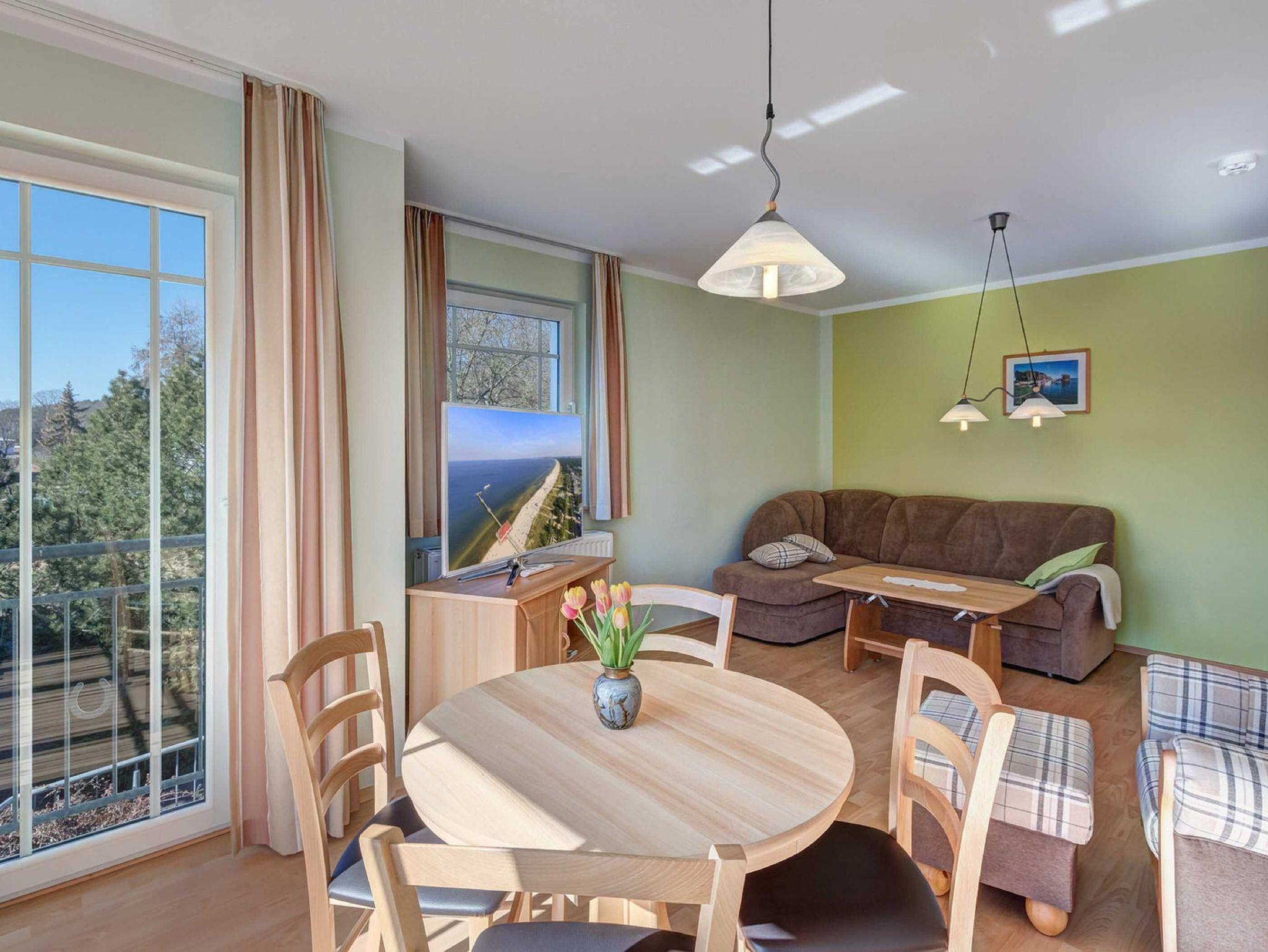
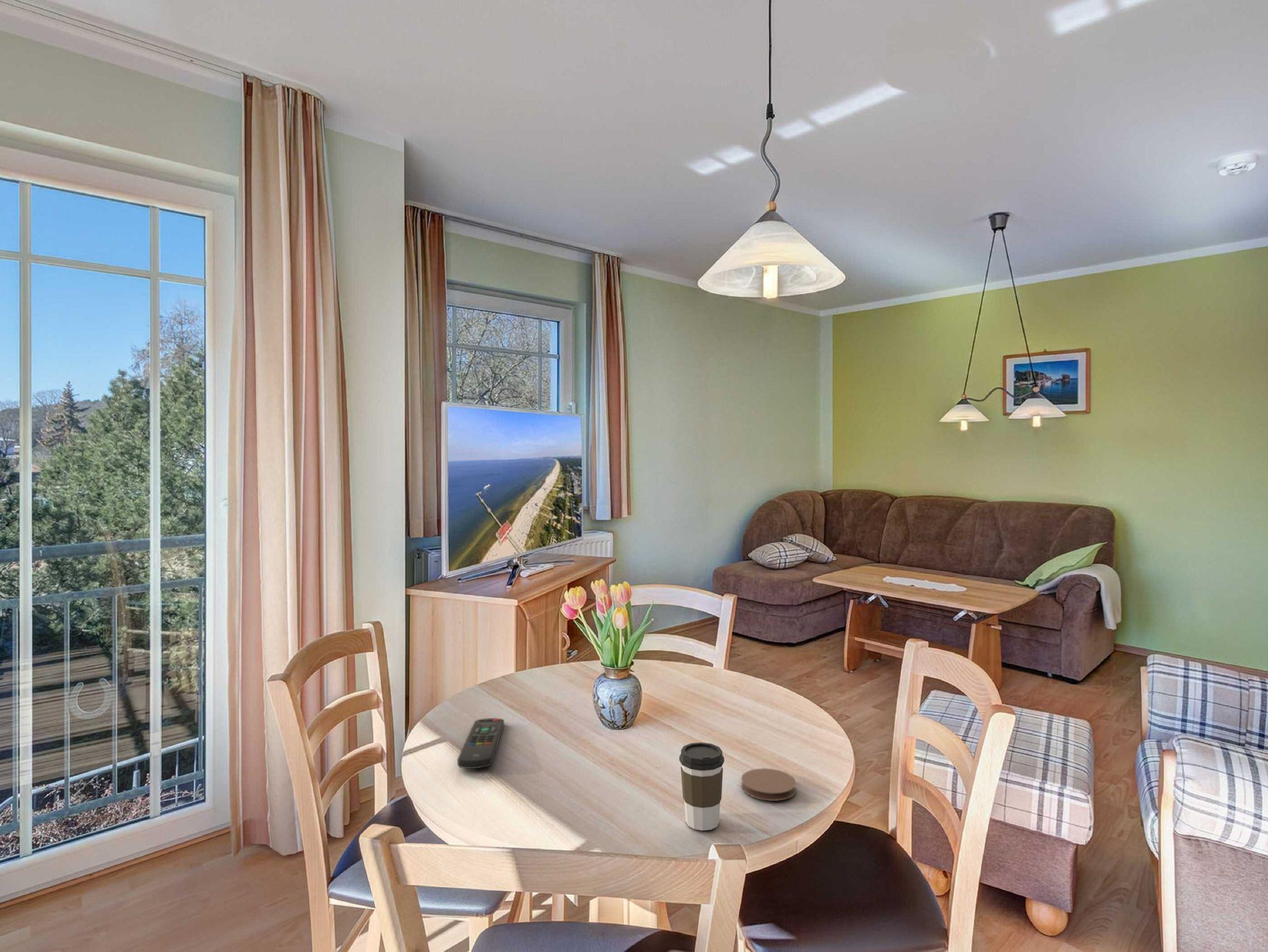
+ remote control (482, 740)
+ coffee cup (701, 786)
+ coaster (768, 784)
